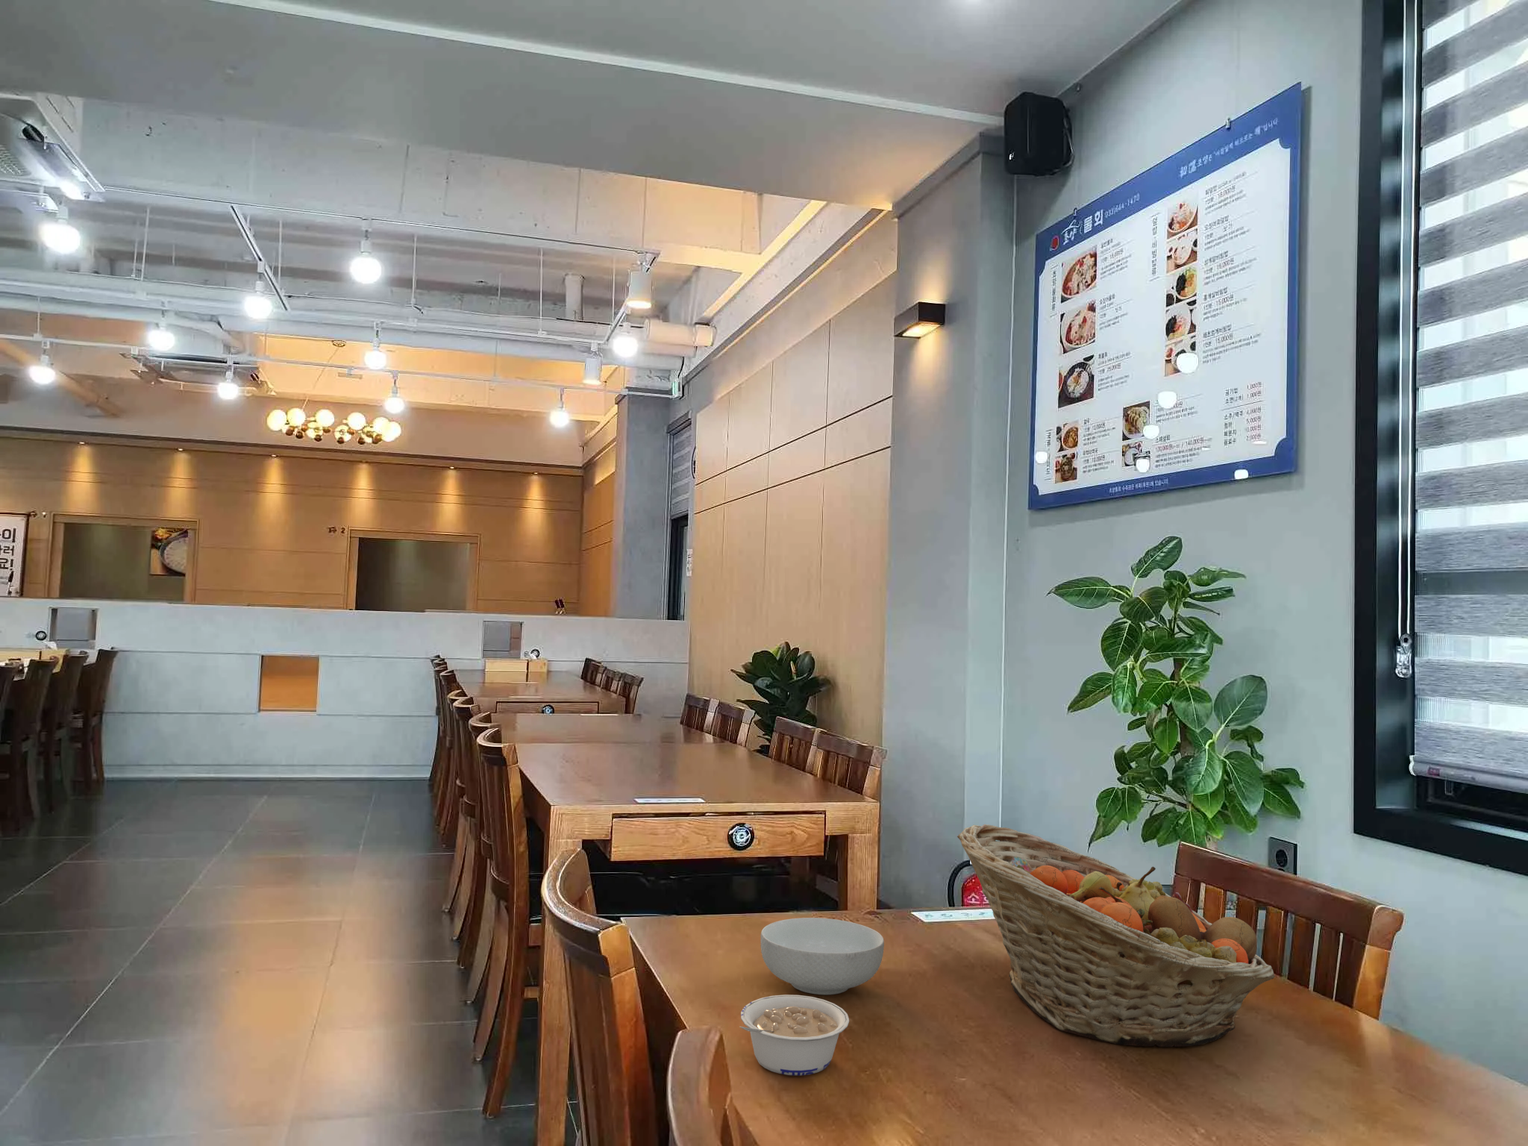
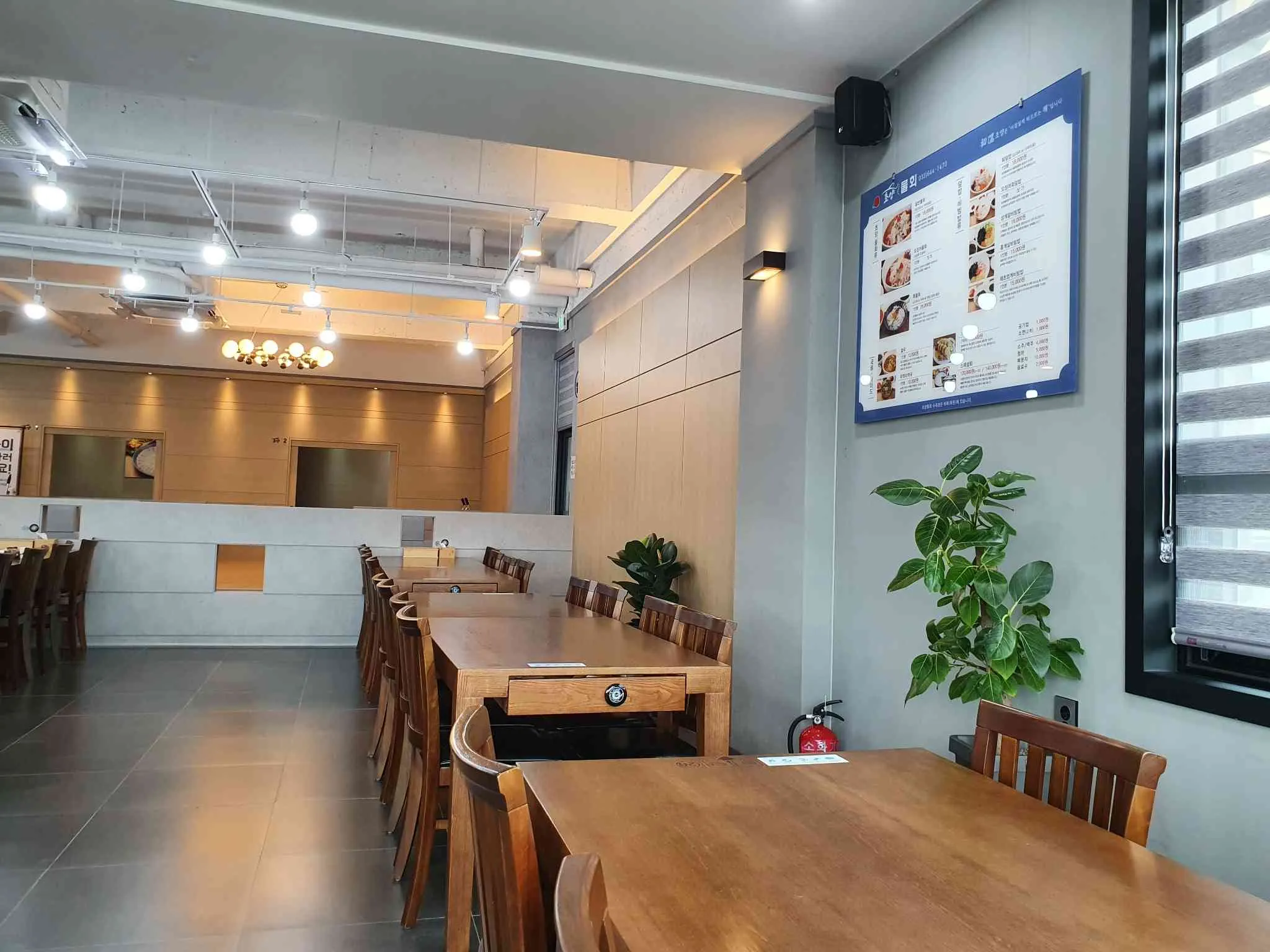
- legume (794, 1034)
- cereal bowl (821, 959)
- fruit basket (1103, 921)
